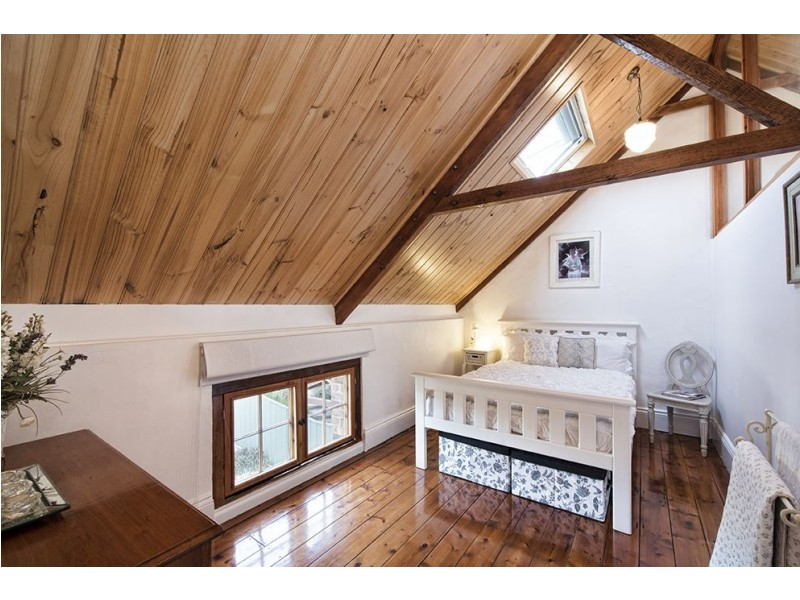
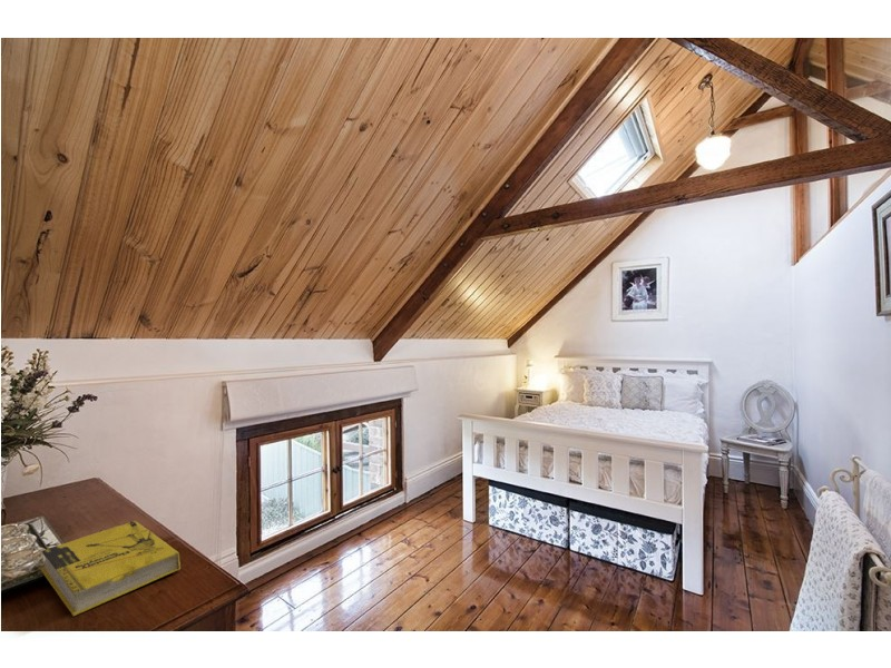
+ book (110, 558)
